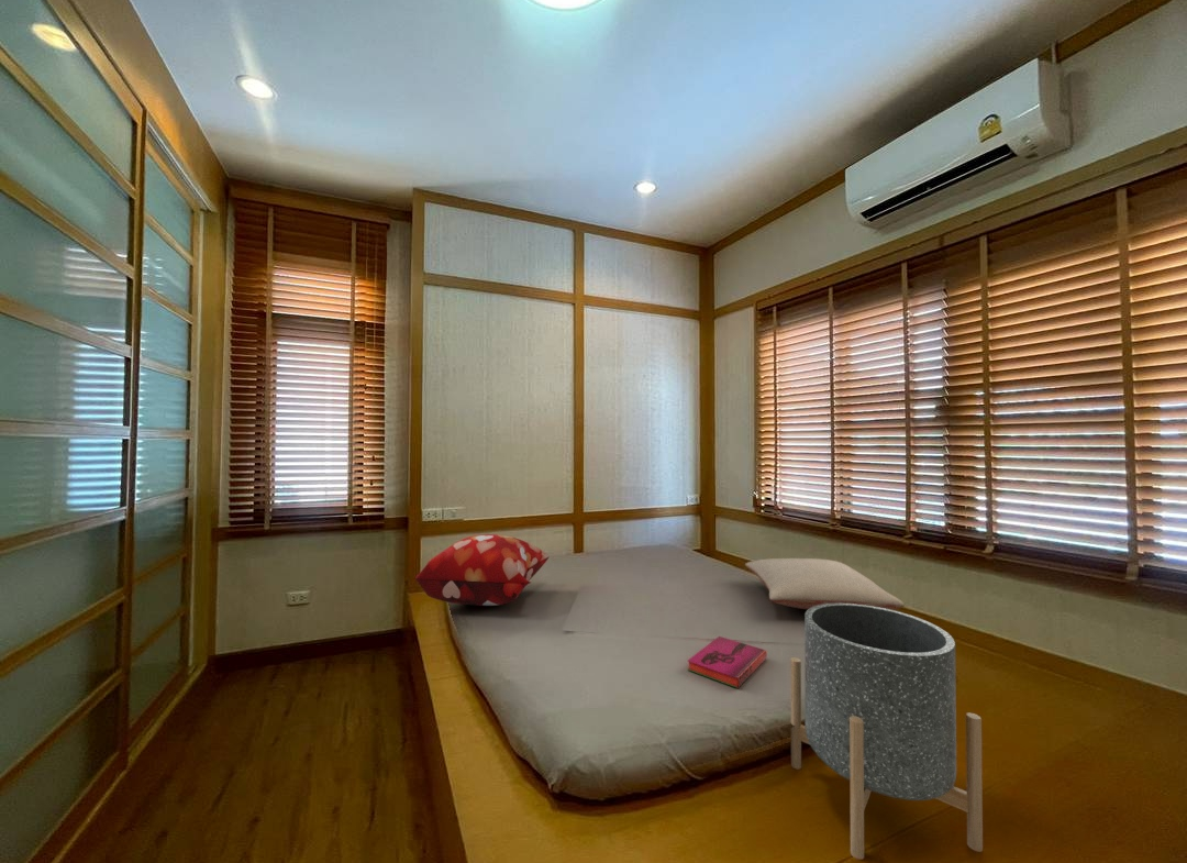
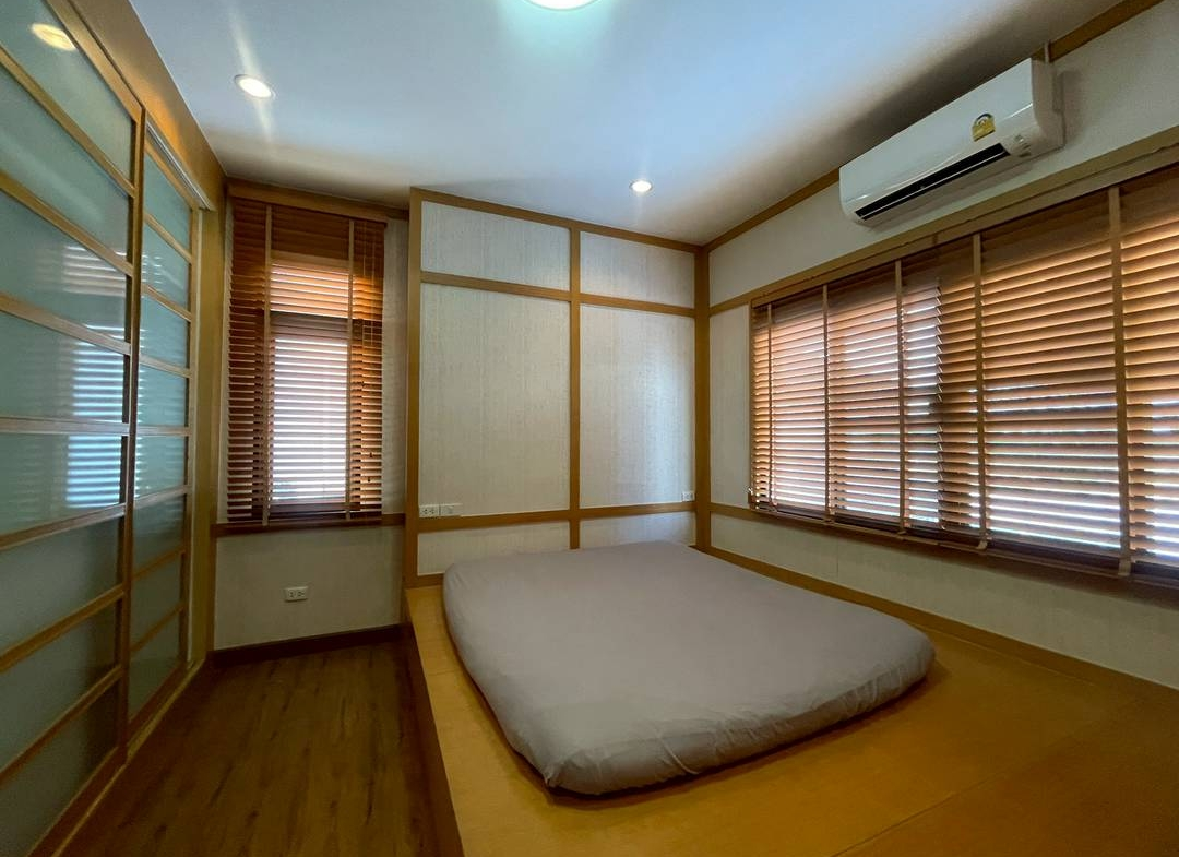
- hardback book (728, 660)
- planter (875, 713)
- decorative pillow (488, 566)
- pillow (813, 582)
